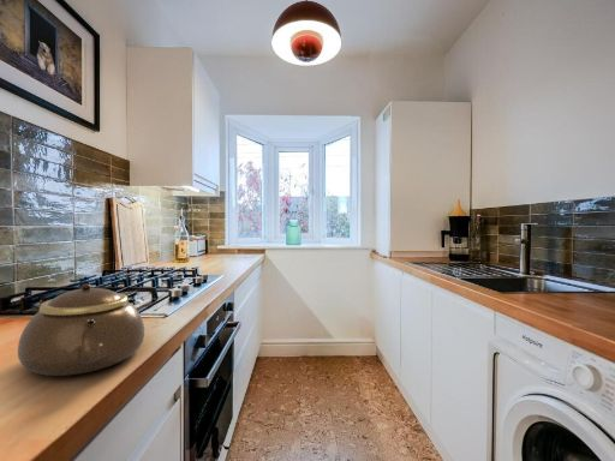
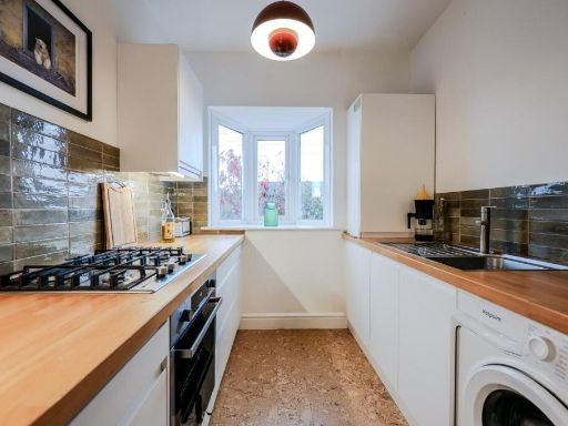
- teapot (89, 321)
